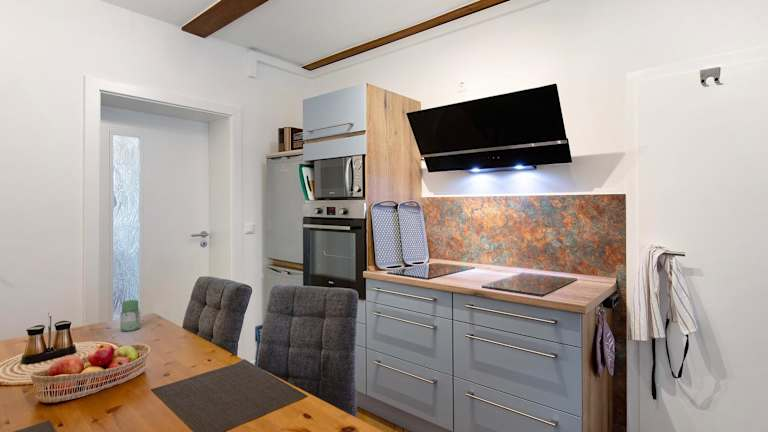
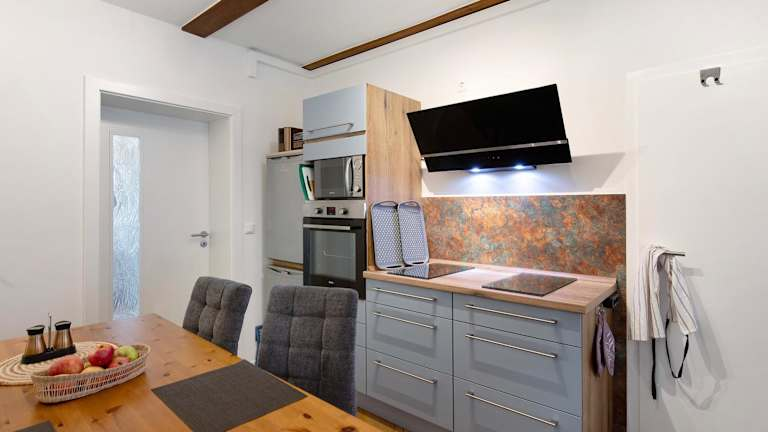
- jar (130, 315)
